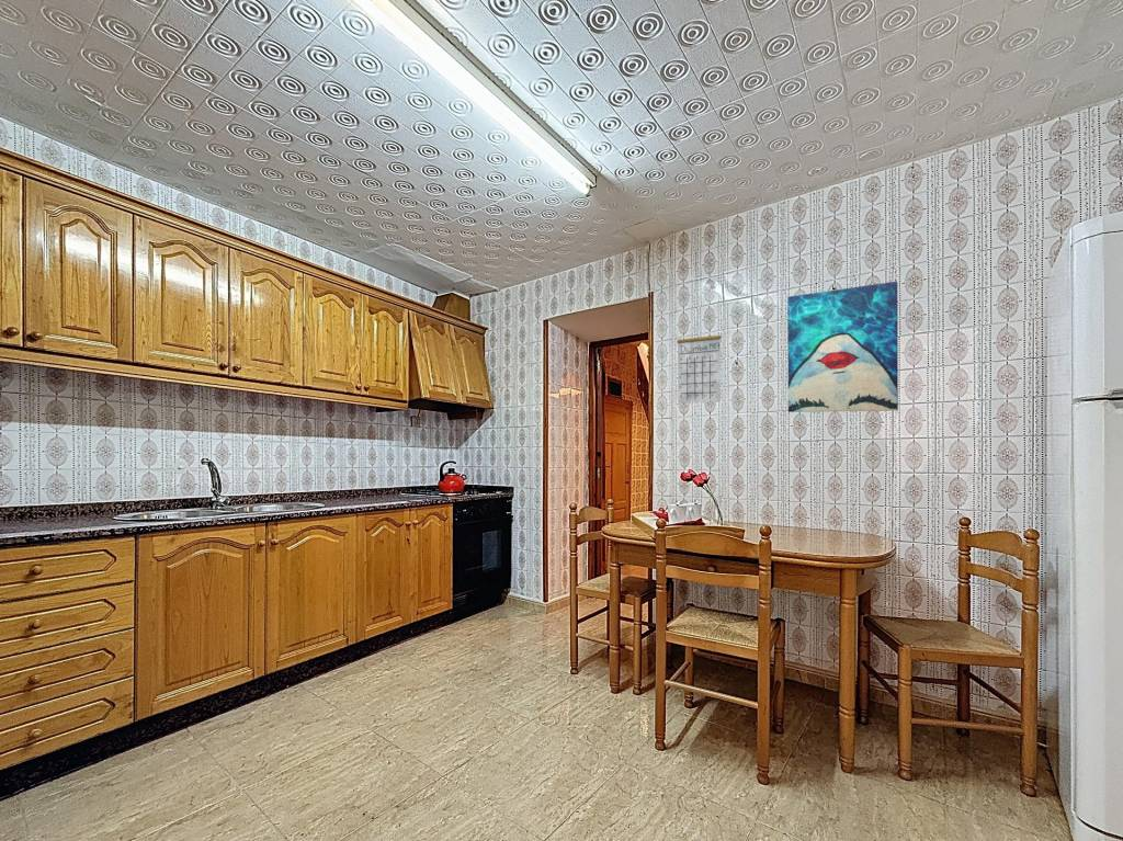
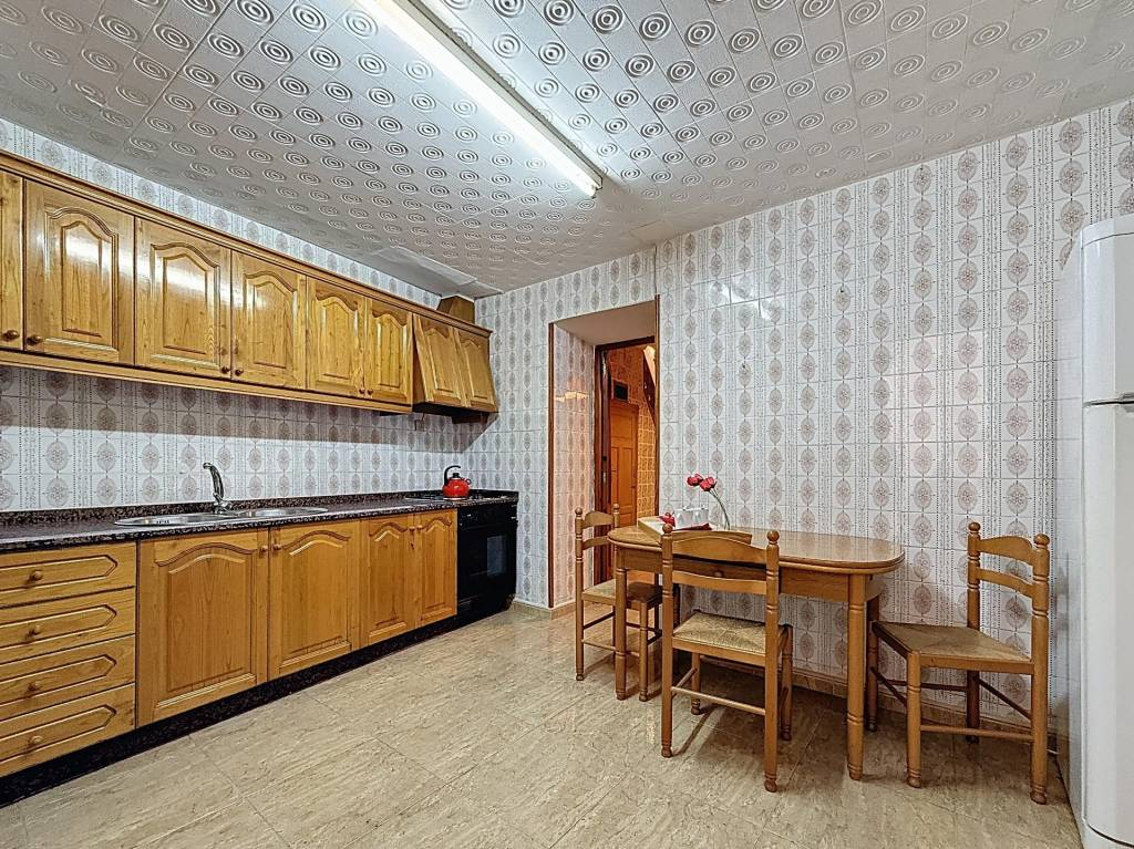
- wall art (839, 350)
- calendar (699, 362)
